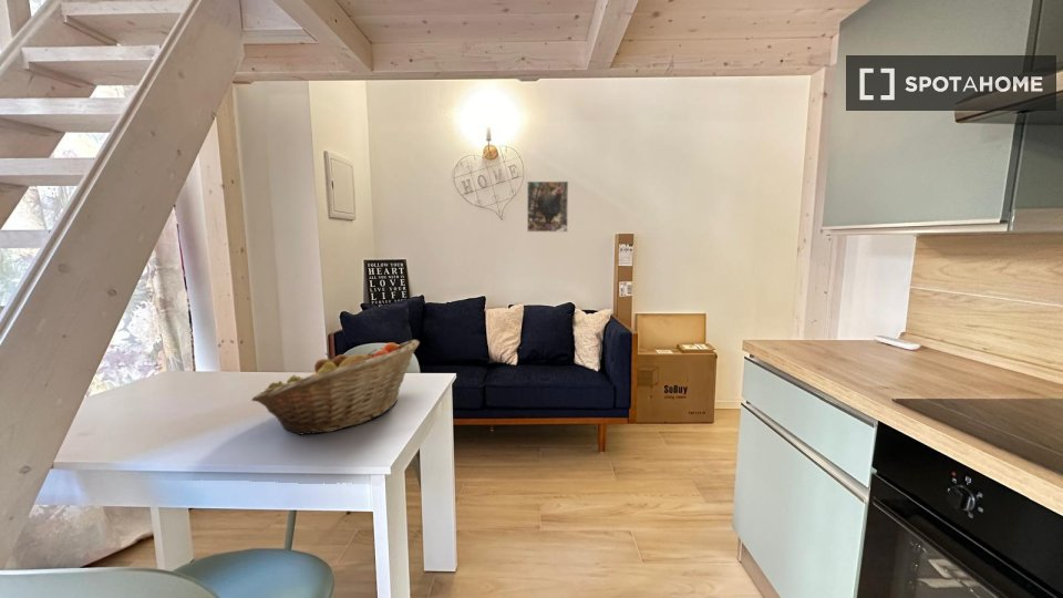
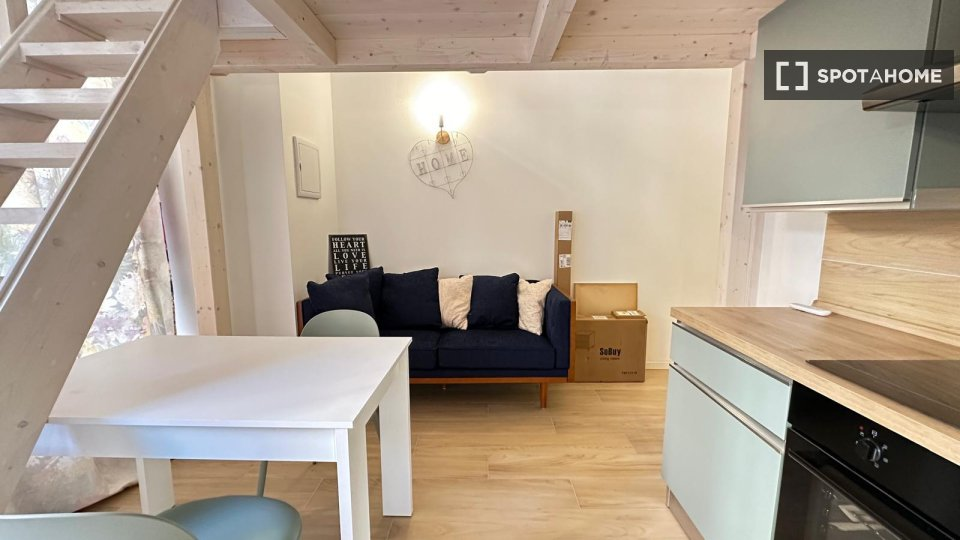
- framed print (547, 206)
- fruit basket (345, 379)
